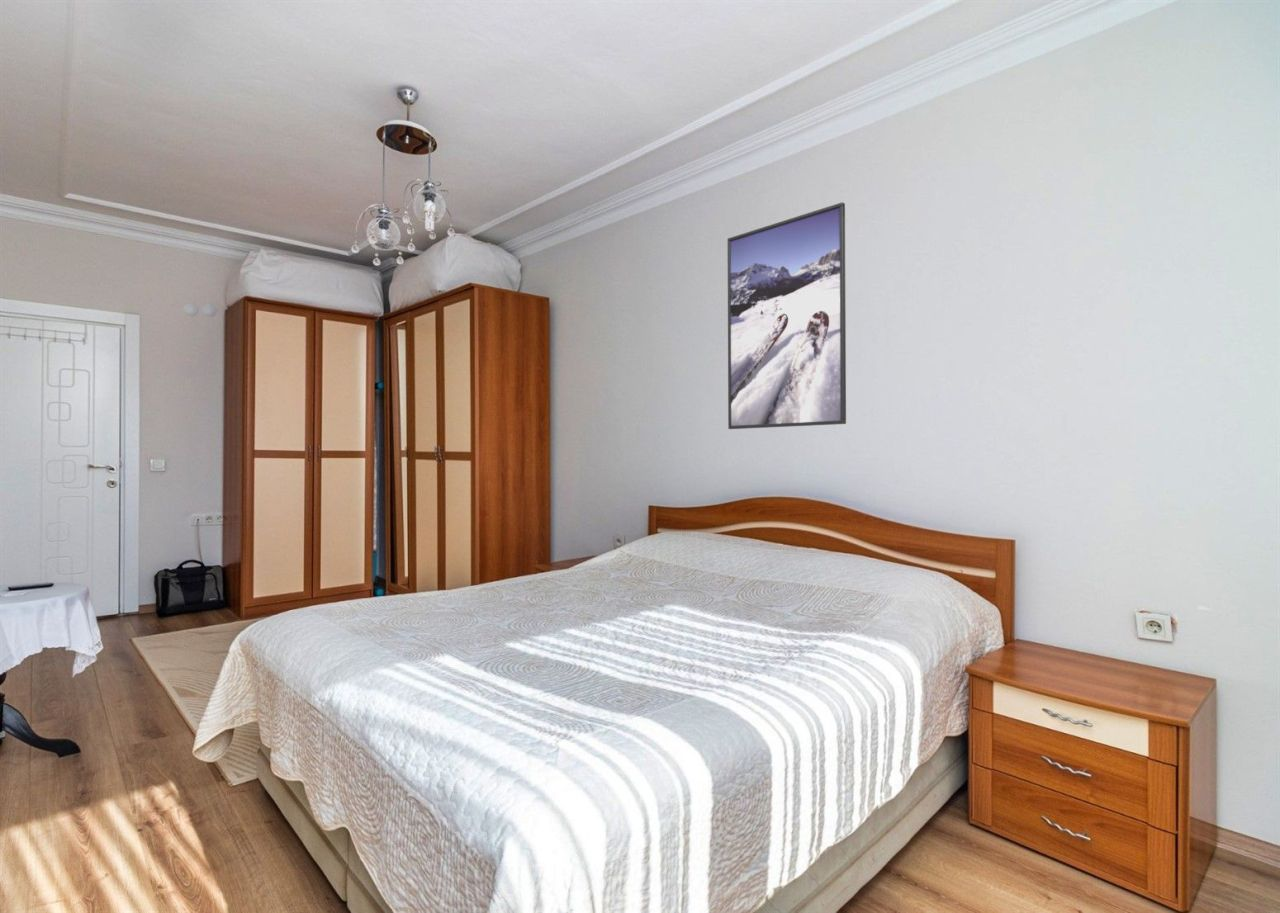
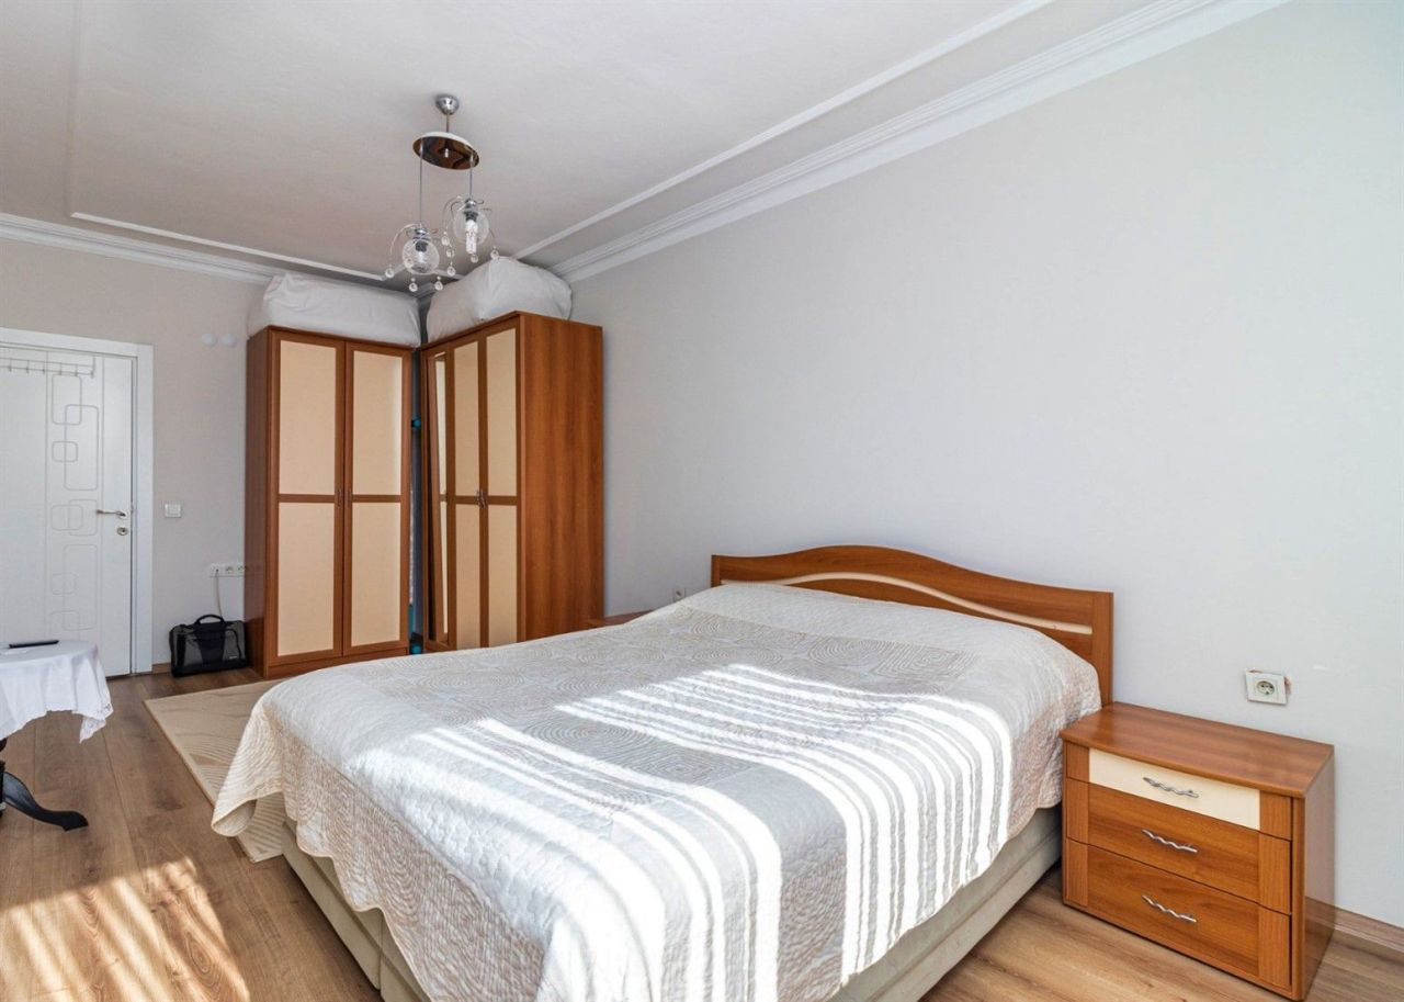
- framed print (782, 324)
